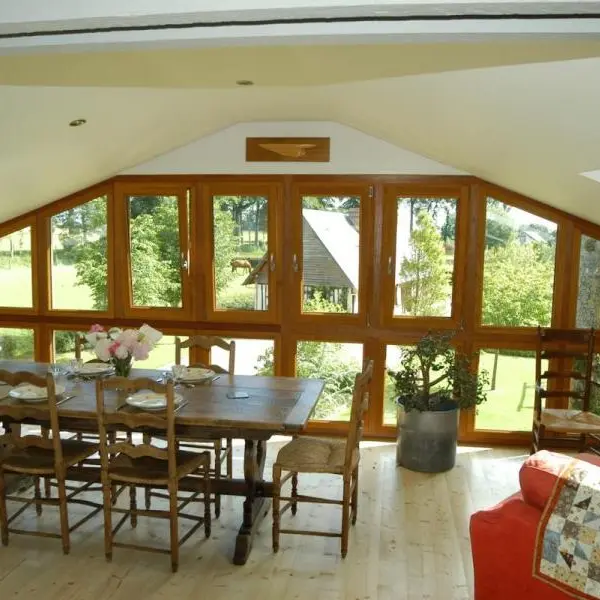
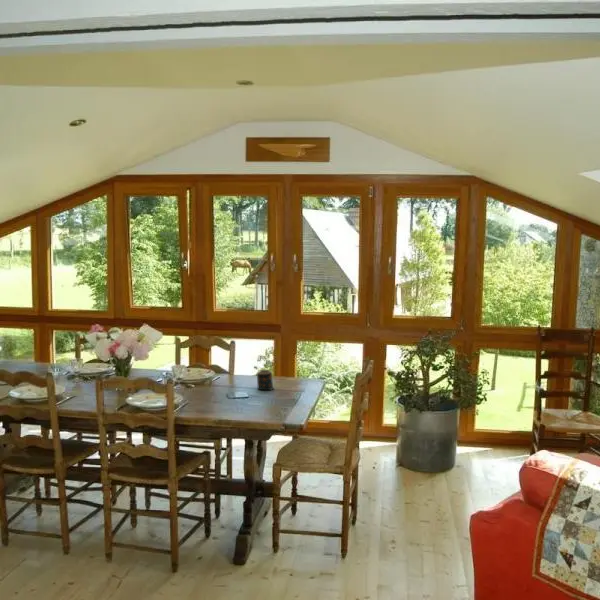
+ candle (265, 378)
